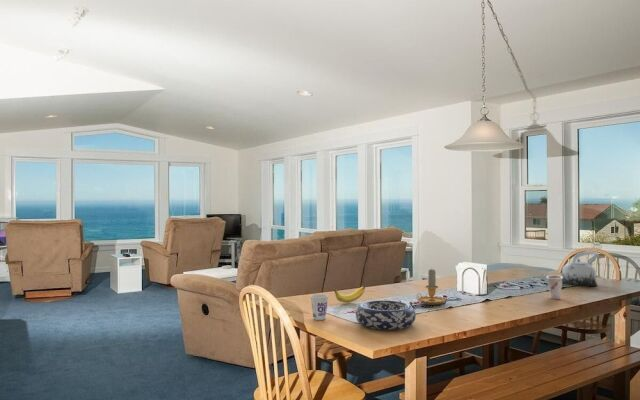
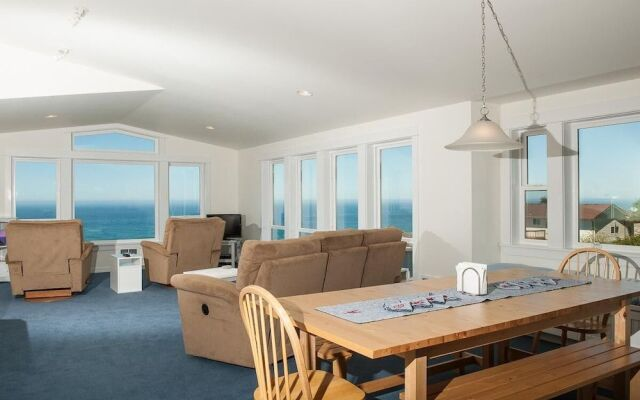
- teapot (580, 266)
- cup (554, 287)
- decorative bowl (385, 314)
- banana (349, 294)
- cup (319, 307)
- candle (429, 285)
